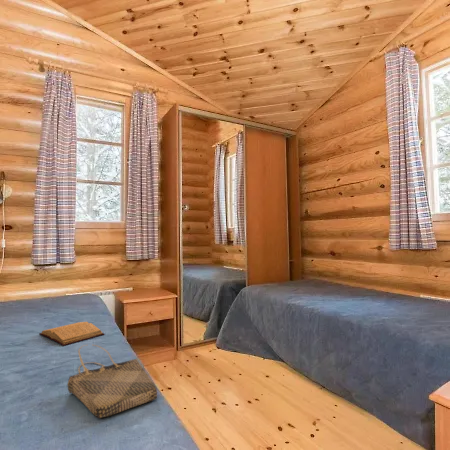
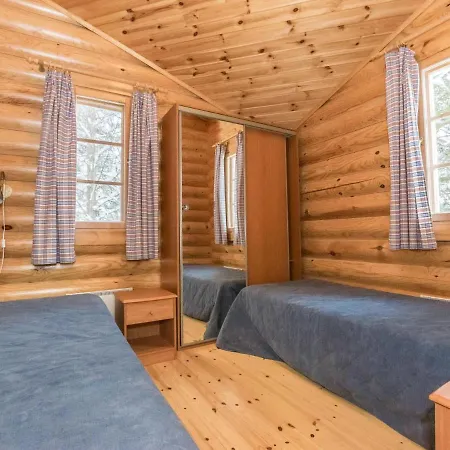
- tote bag (105, 372)
- book (71, 330)
